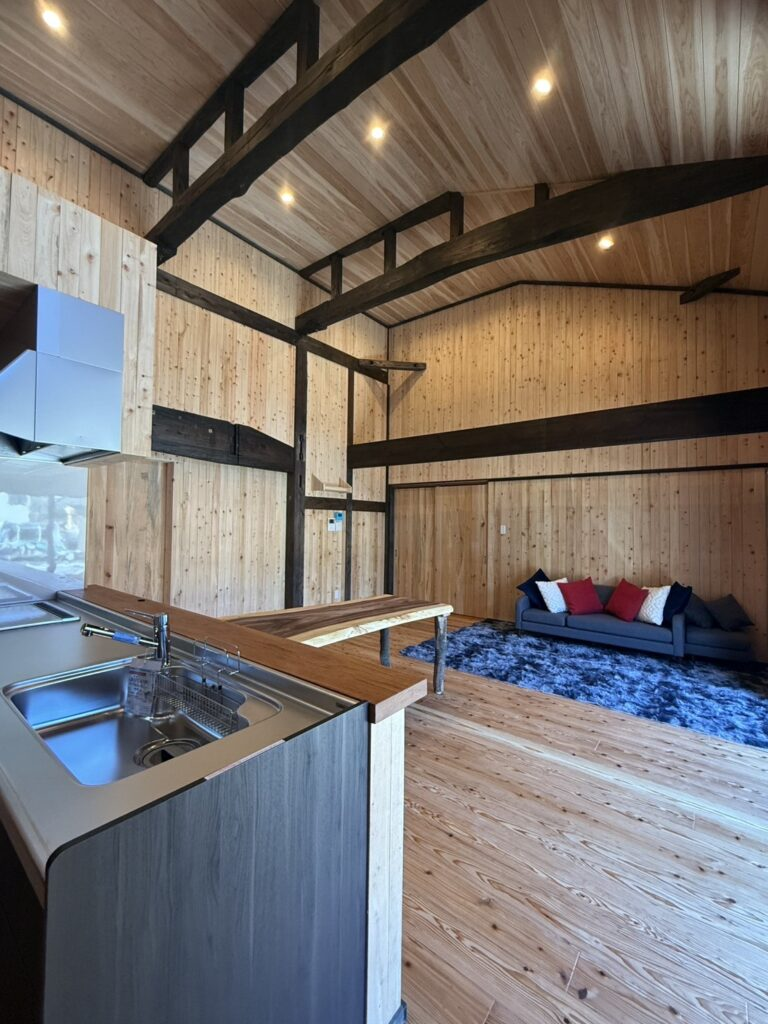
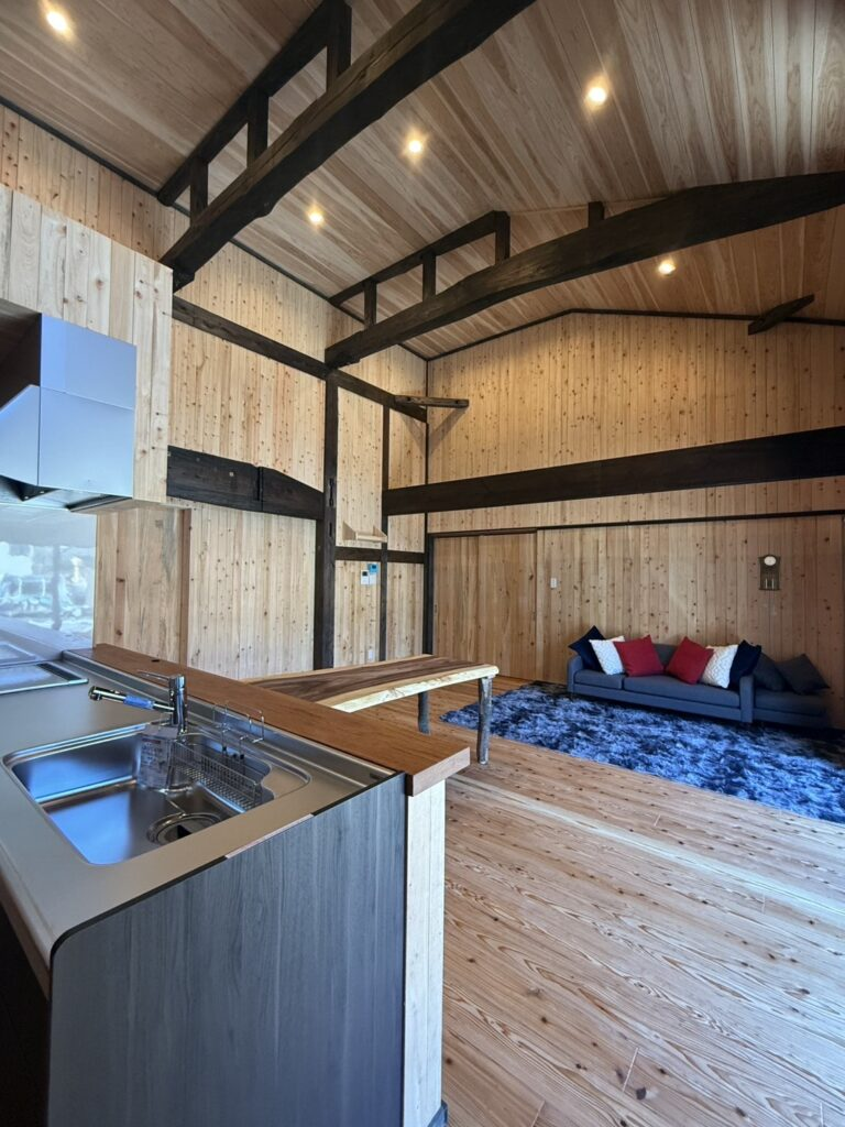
+ pendulum clock (769, 584)
